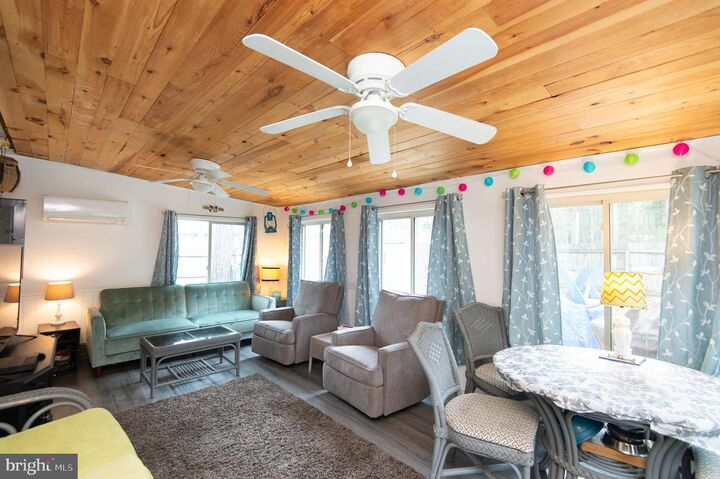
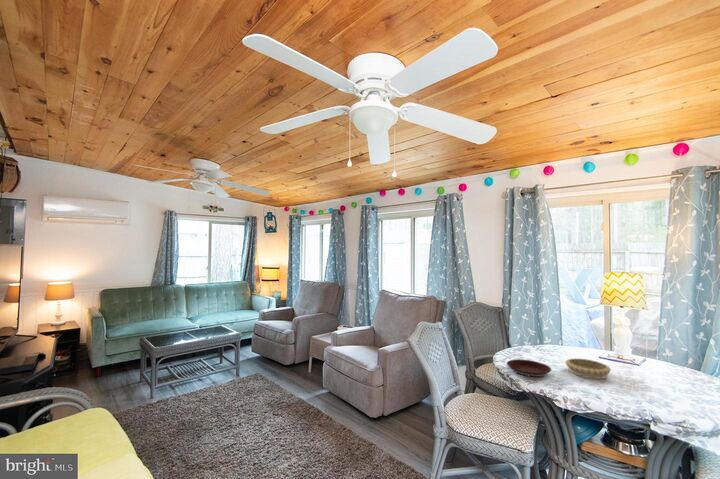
+ decorative bowl (587, 368)
+ plate (528, 368)
